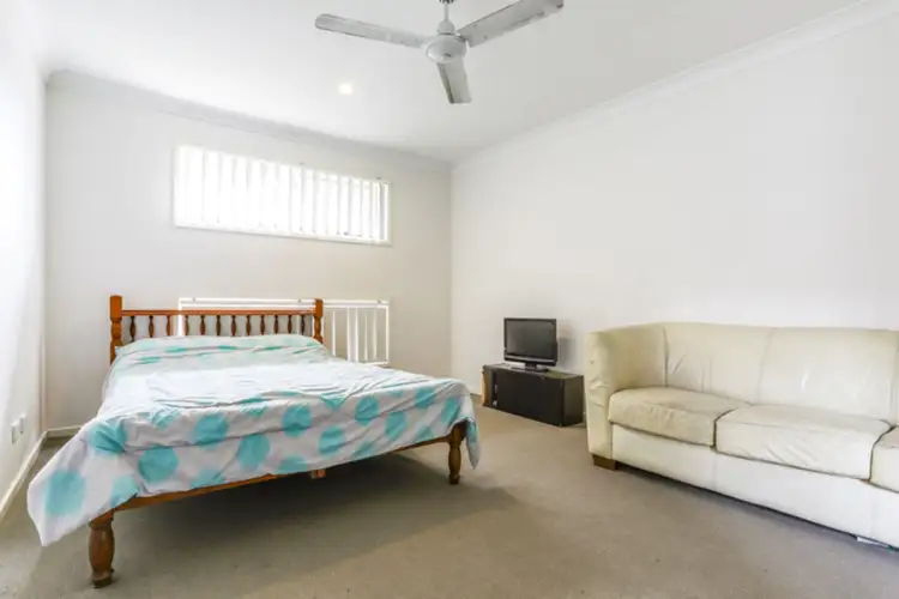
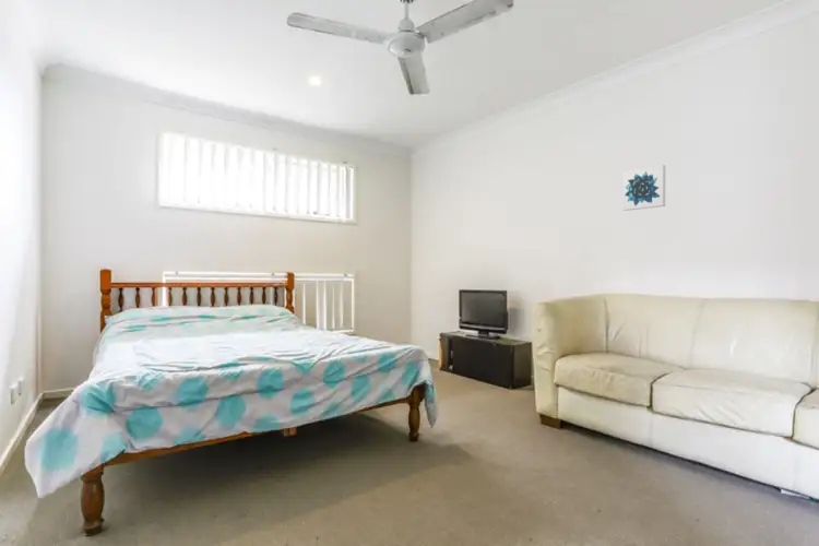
+ wall art (643, 188)
